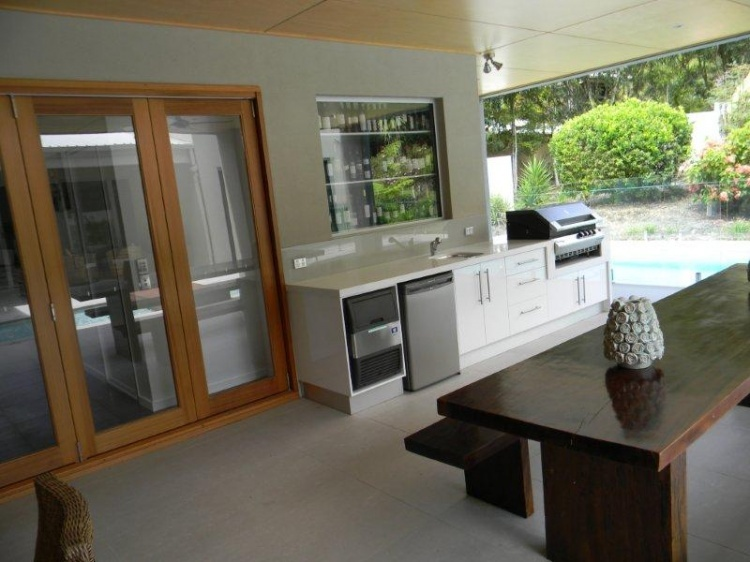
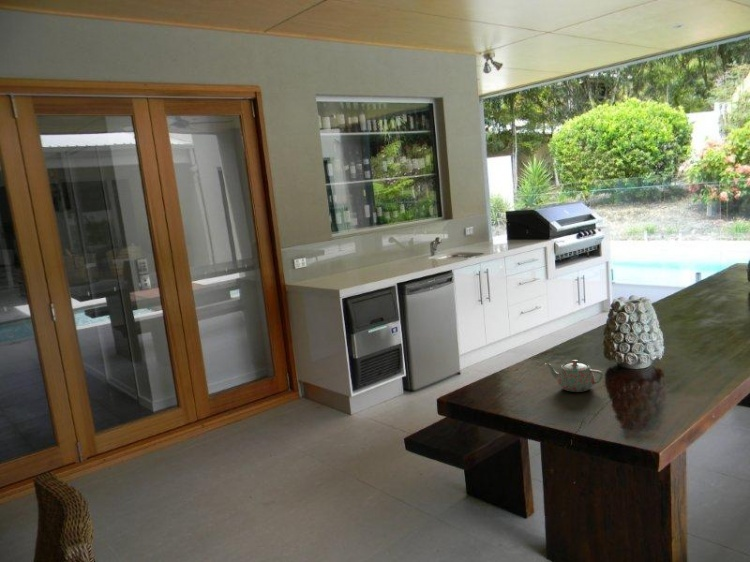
+ teapot (573, 374)
